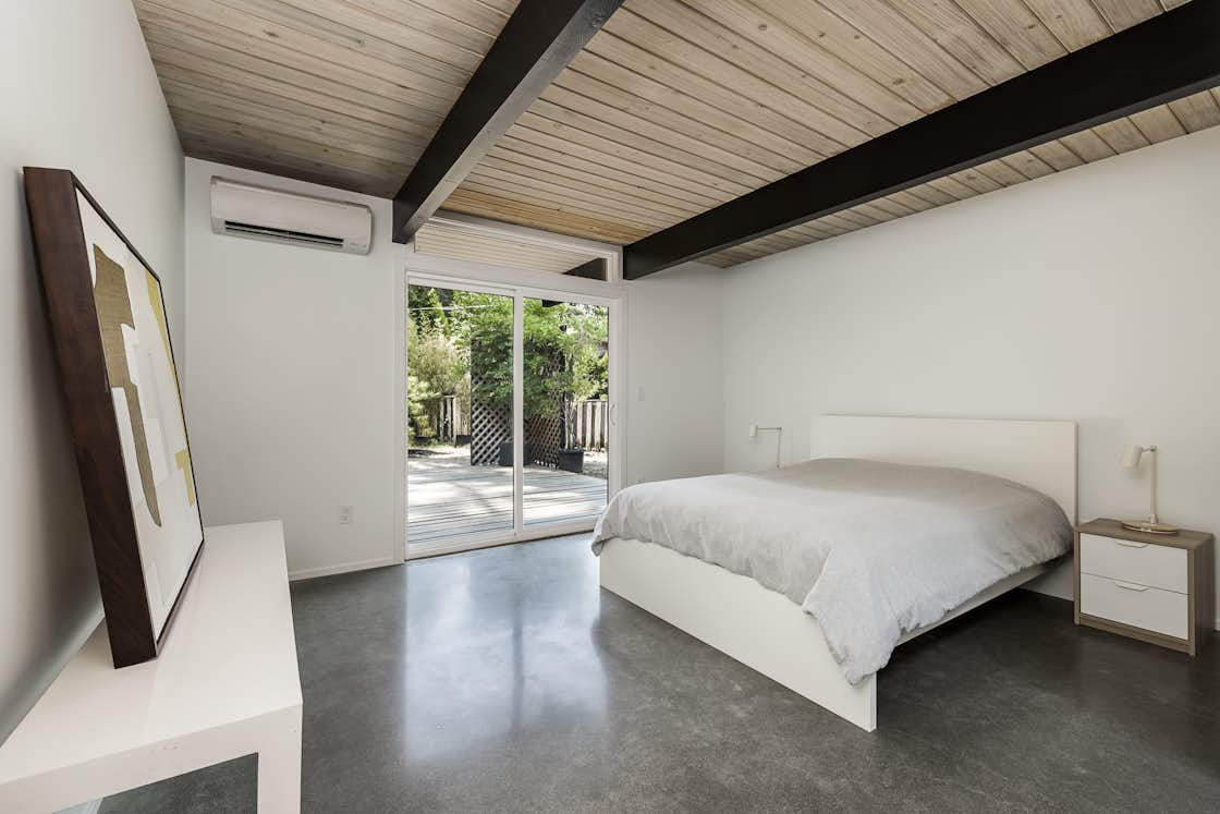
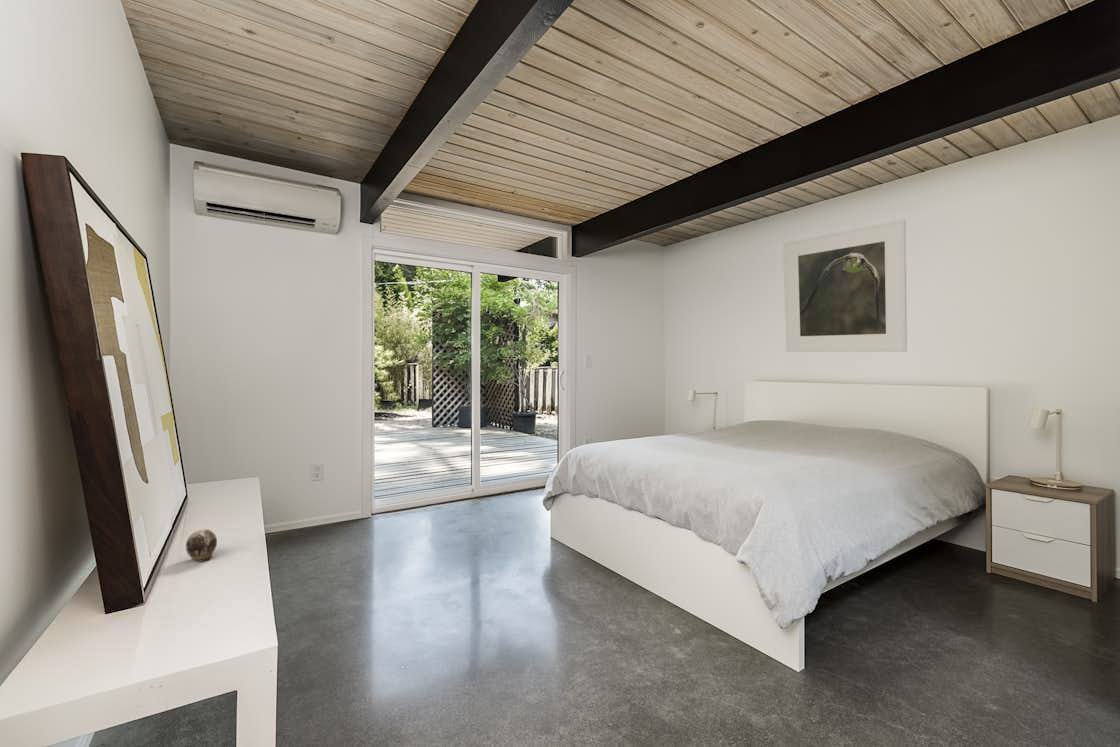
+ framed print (839, 292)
+ decorative egg (201, 544)
